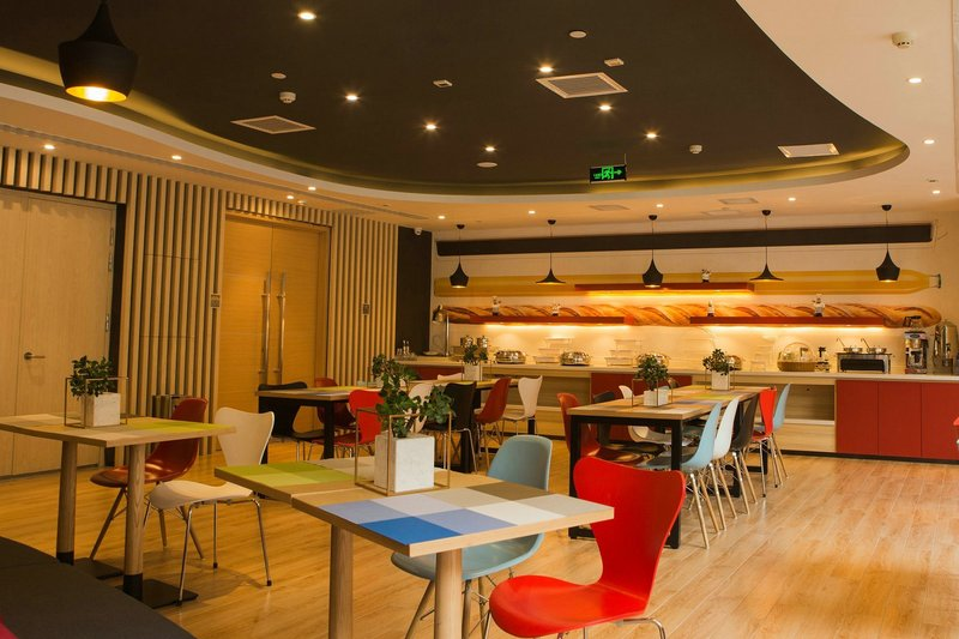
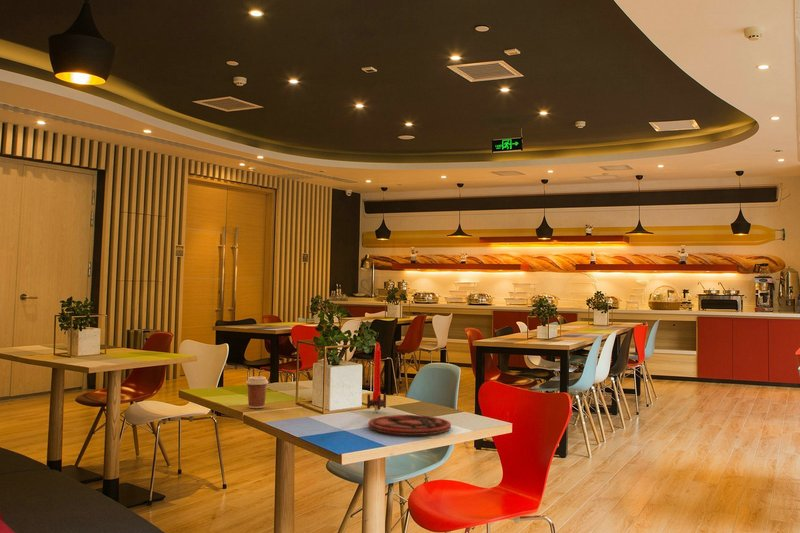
+ plate (409, 423)
+ candle (377, 377)
+ coffee cup (256, 392)
